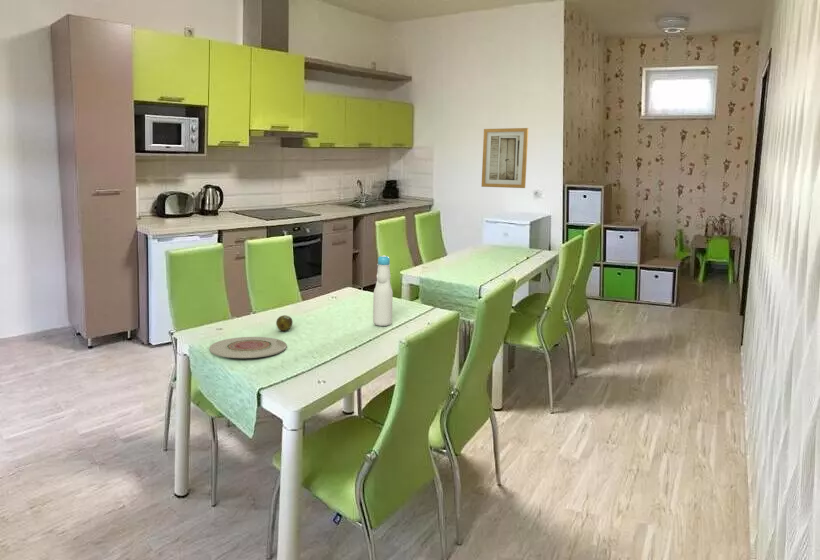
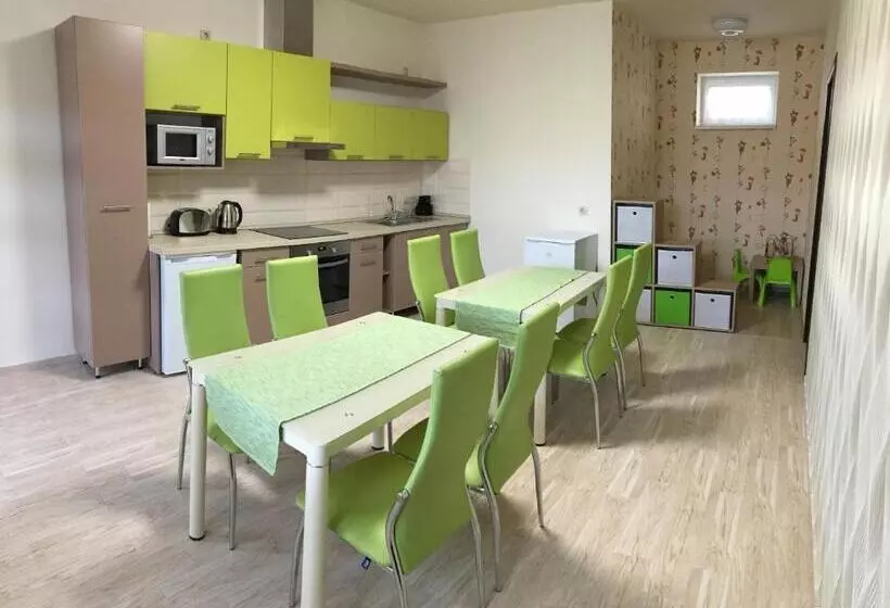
- plate (248, 346)
- fruit (284, 323)
- bottle (383, 290)
- wall art (504, 158)
